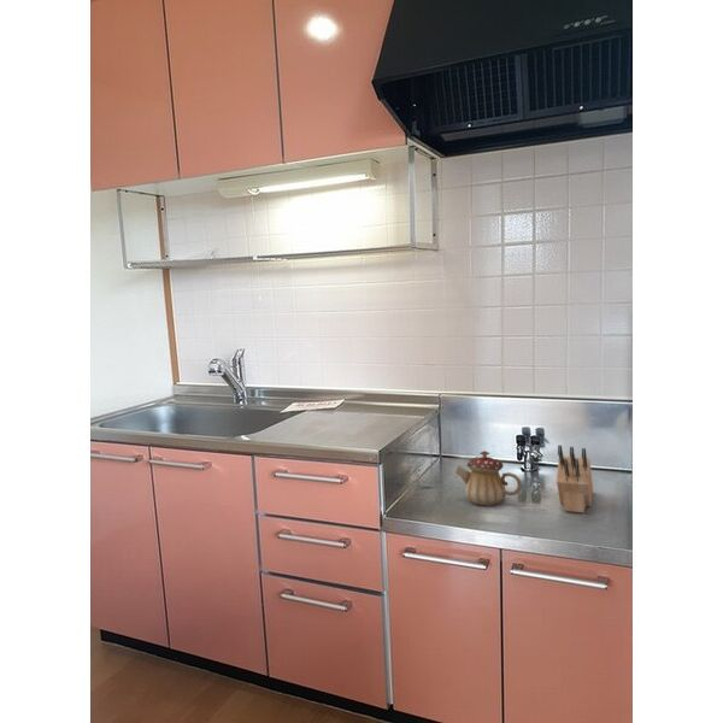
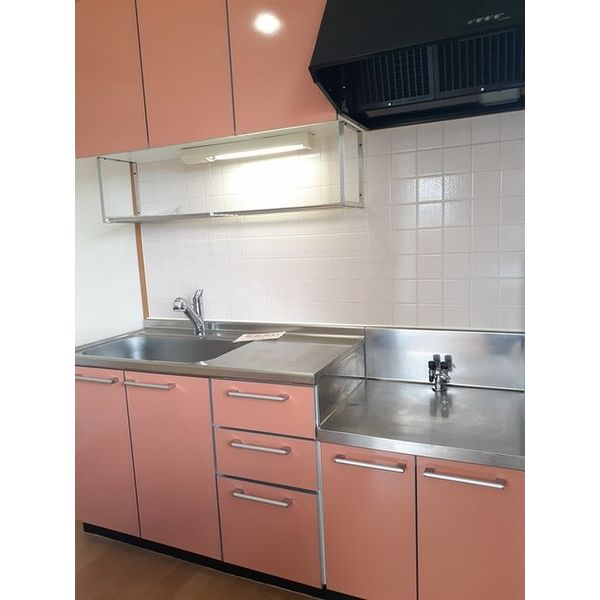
- teapot (488, 475)
- knife block (575, 471)
